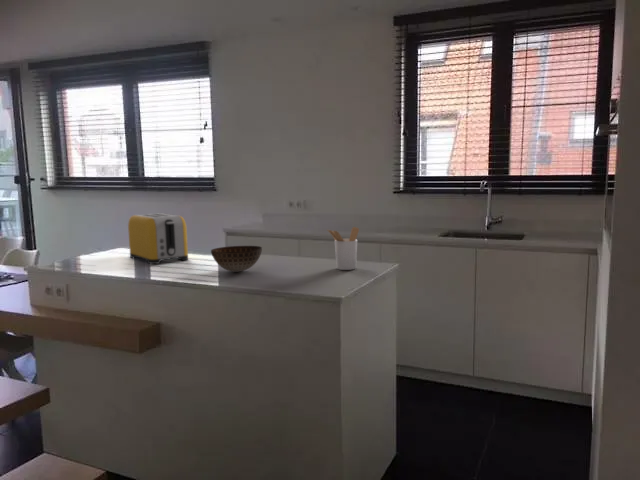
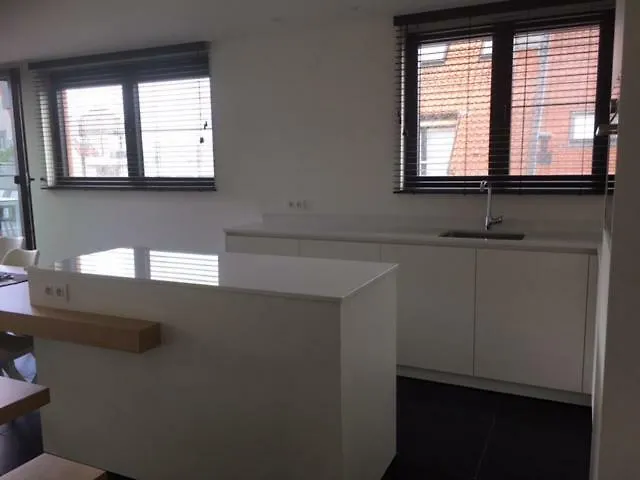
- toaster (158, 237)
- utensil holder (342, 247)
- bowl (237, 259)
